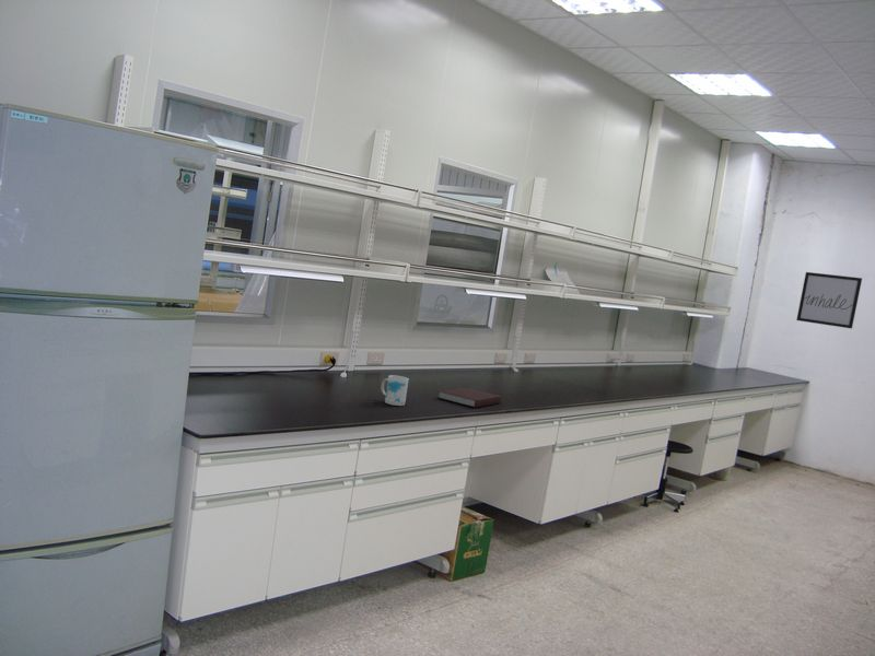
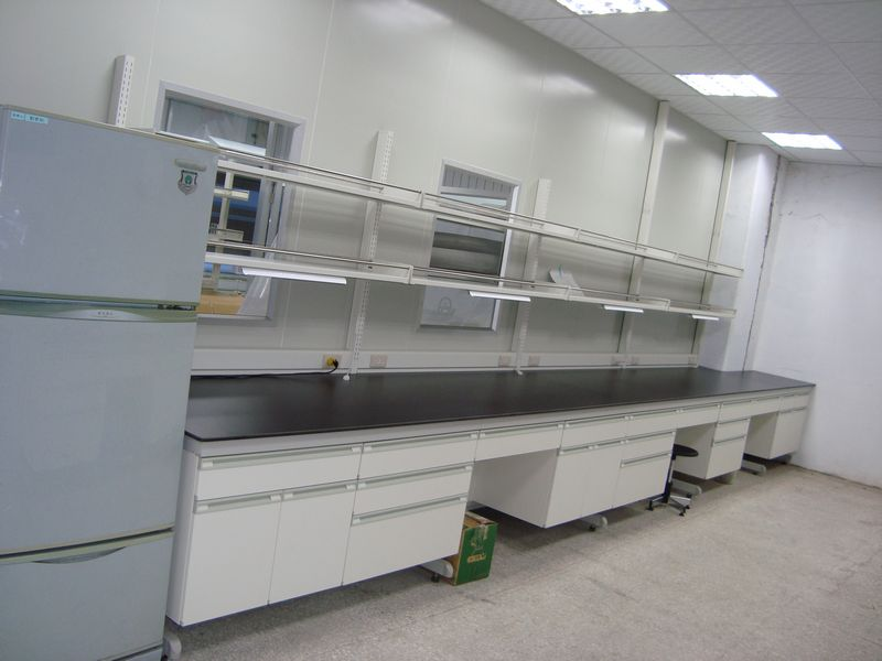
- mug (393, 389)
- wall art (828, 300)
- notebook (470, 397)
